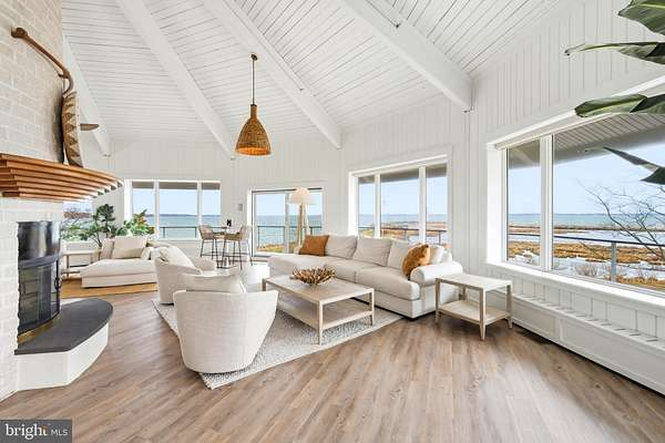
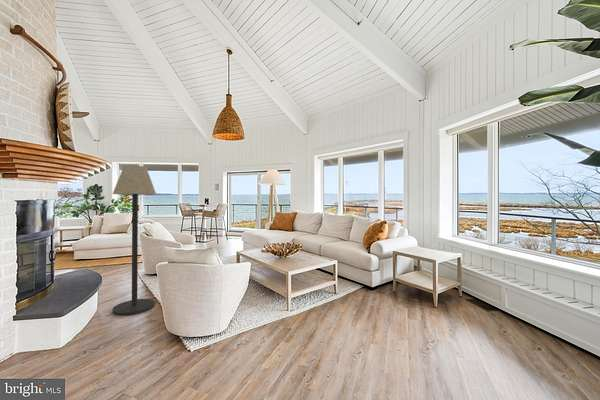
+ floor lamp (134, 236)
